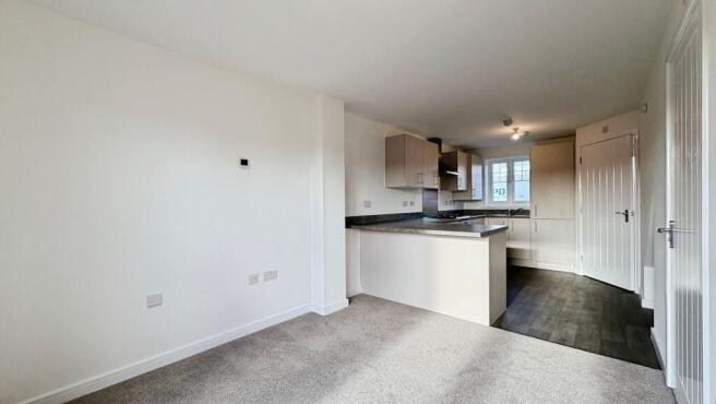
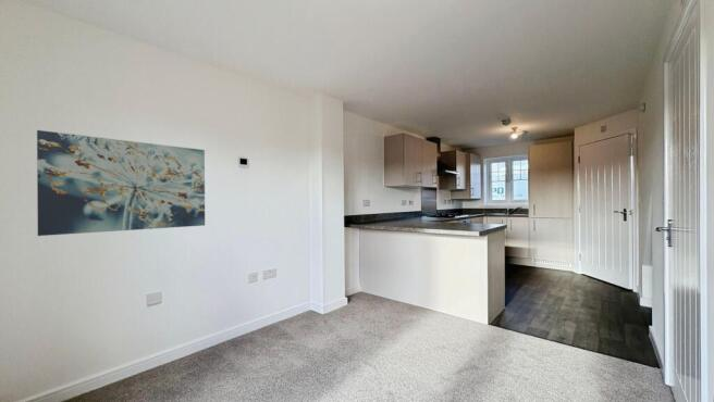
+ wall art (134, 186)
